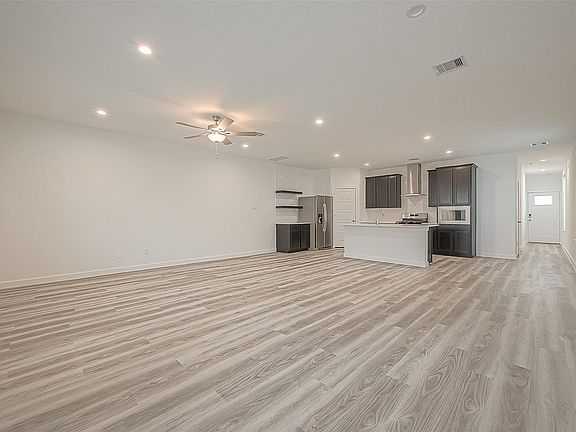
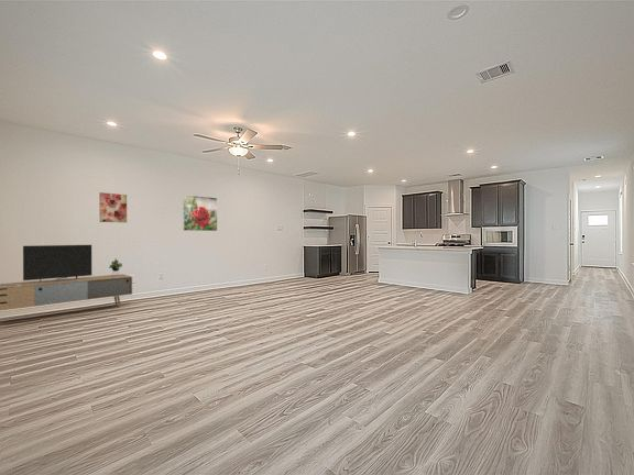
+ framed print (200, 213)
+ wall art (113, 208)
+ media console (59, 279)
